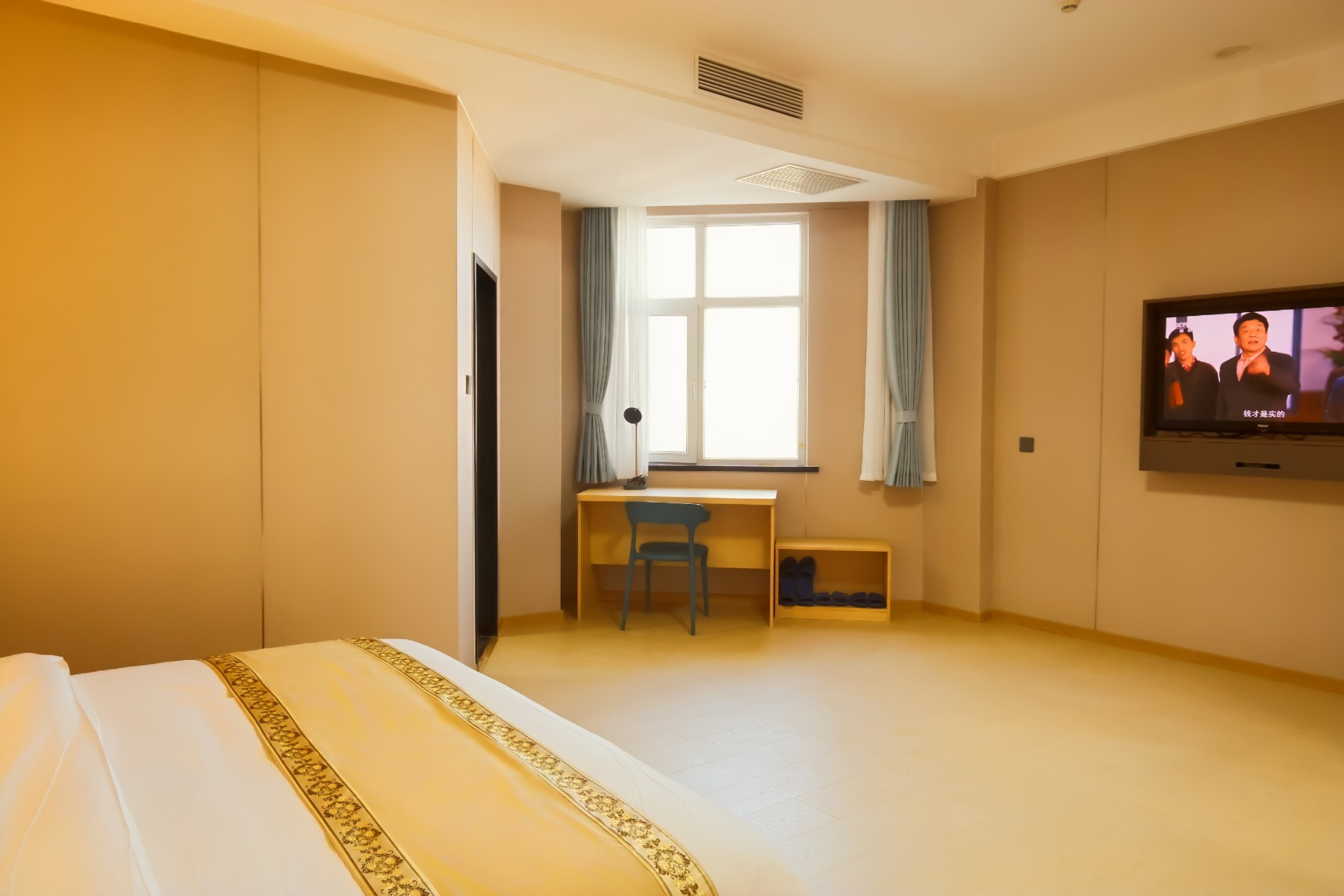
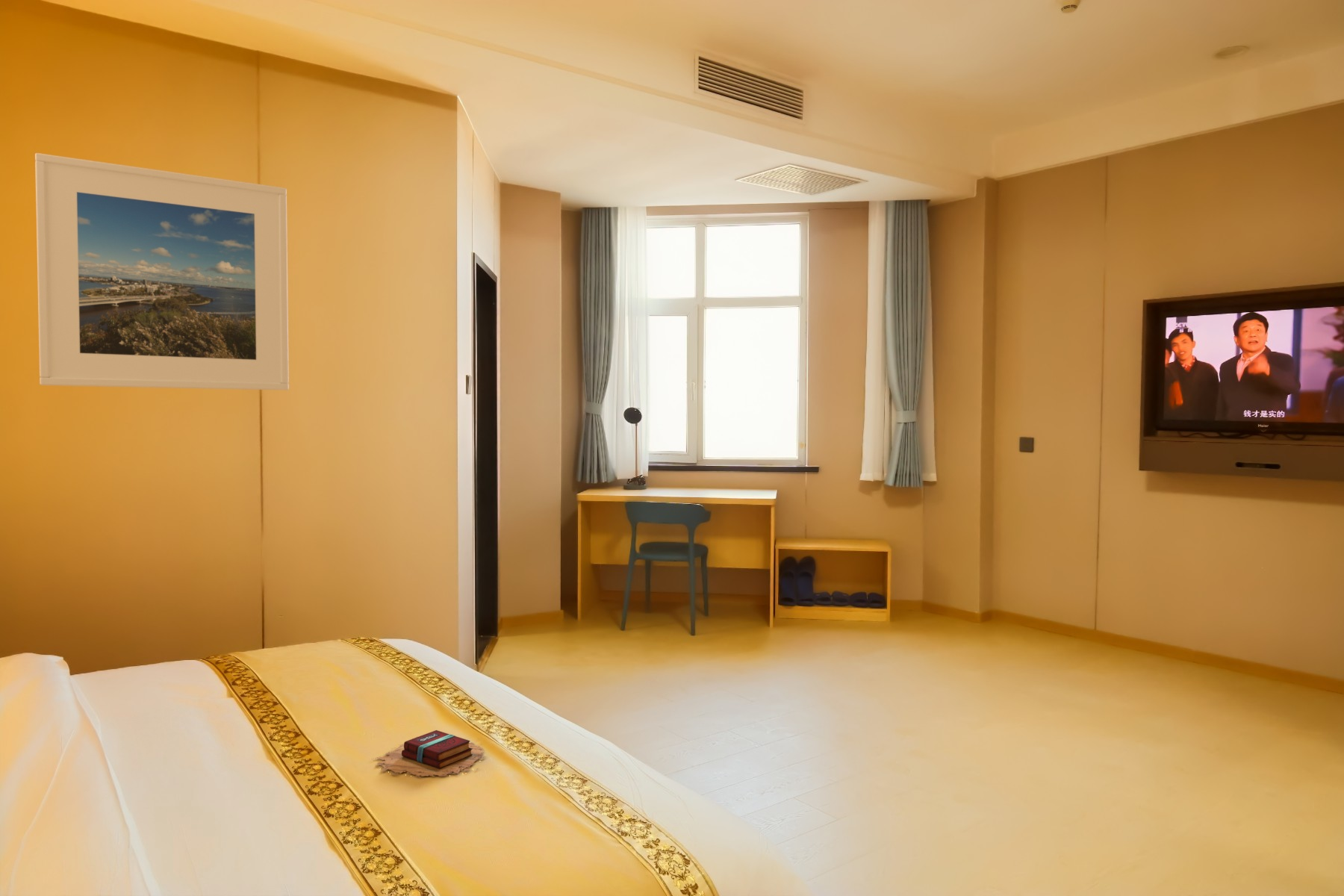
+ book (437, 748)
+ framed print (171, 280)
